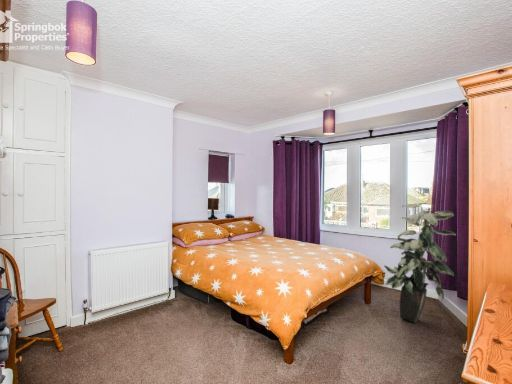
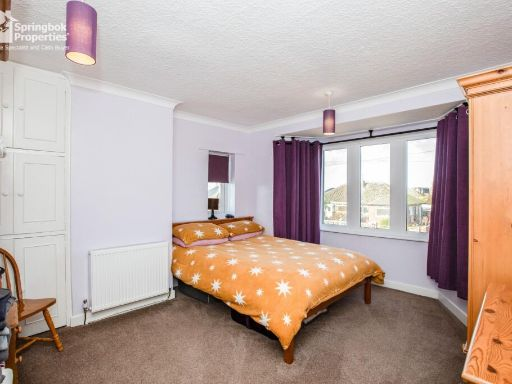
- indoor plant (417, 262)
